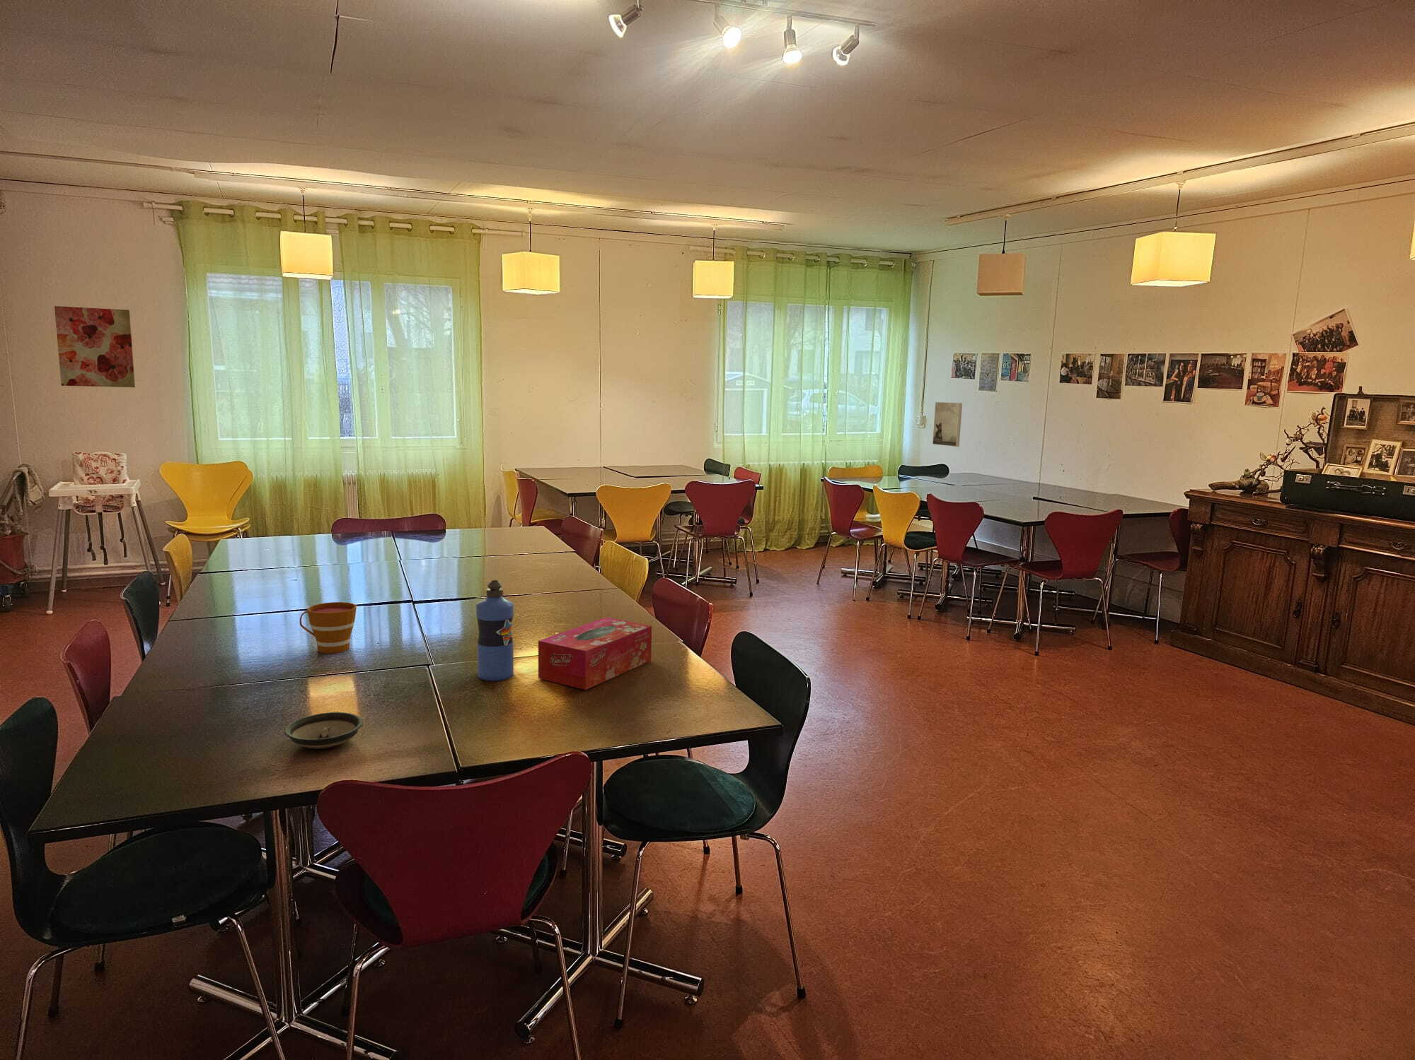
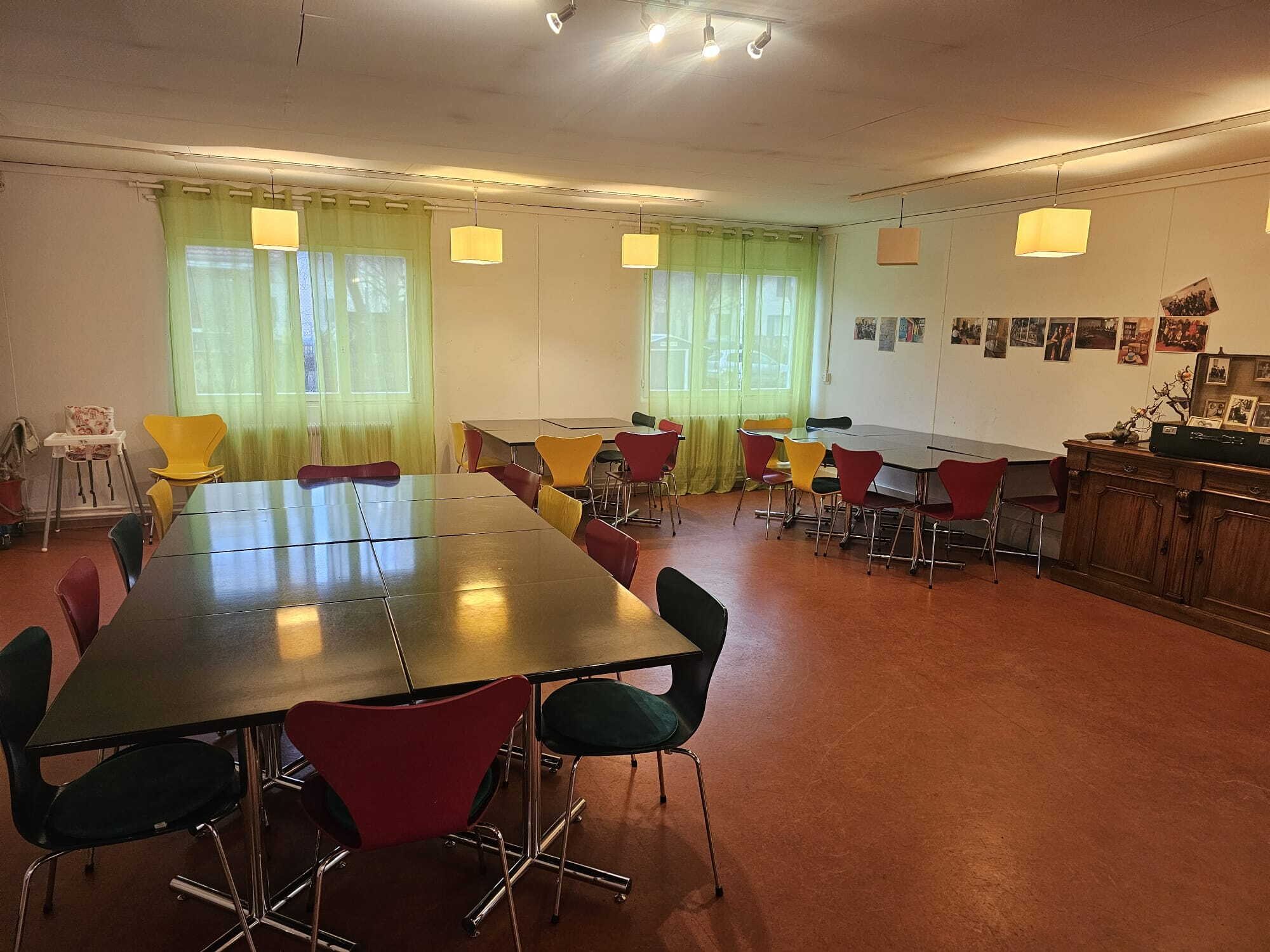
- tissue box (596, 651)
- cup (329, 628)
- water bottle (495, 628)
- wall art (96, 347)
- saucer (324, 734)
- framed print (947, 424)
